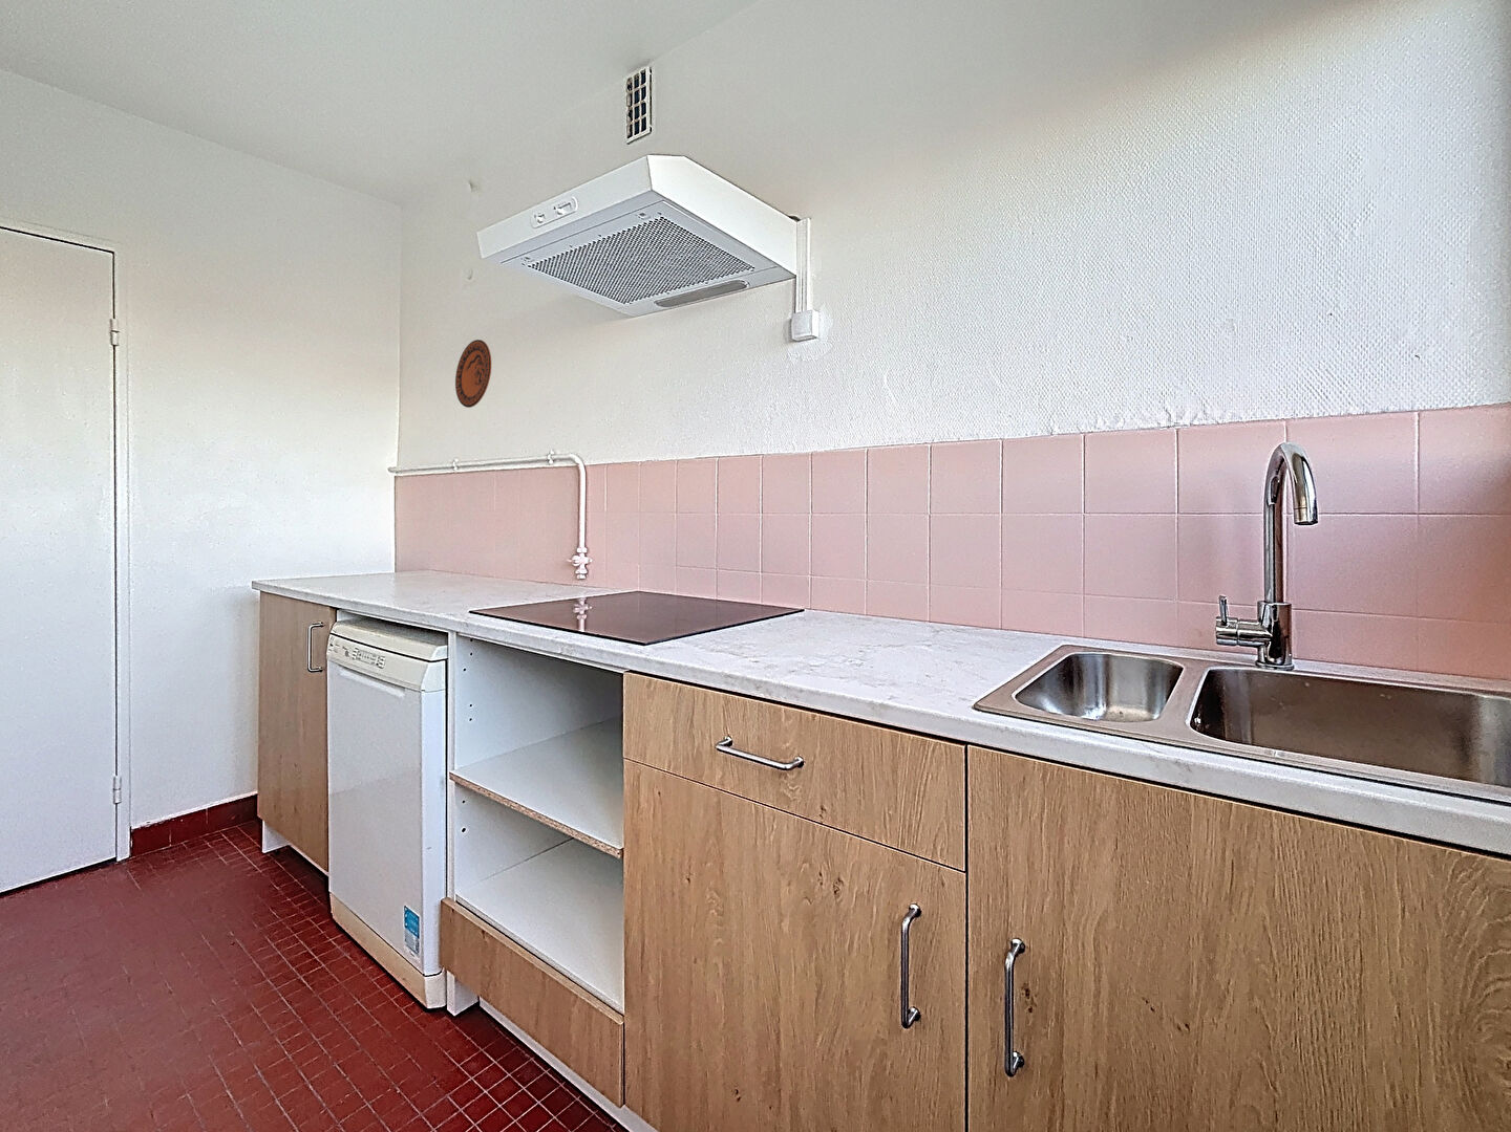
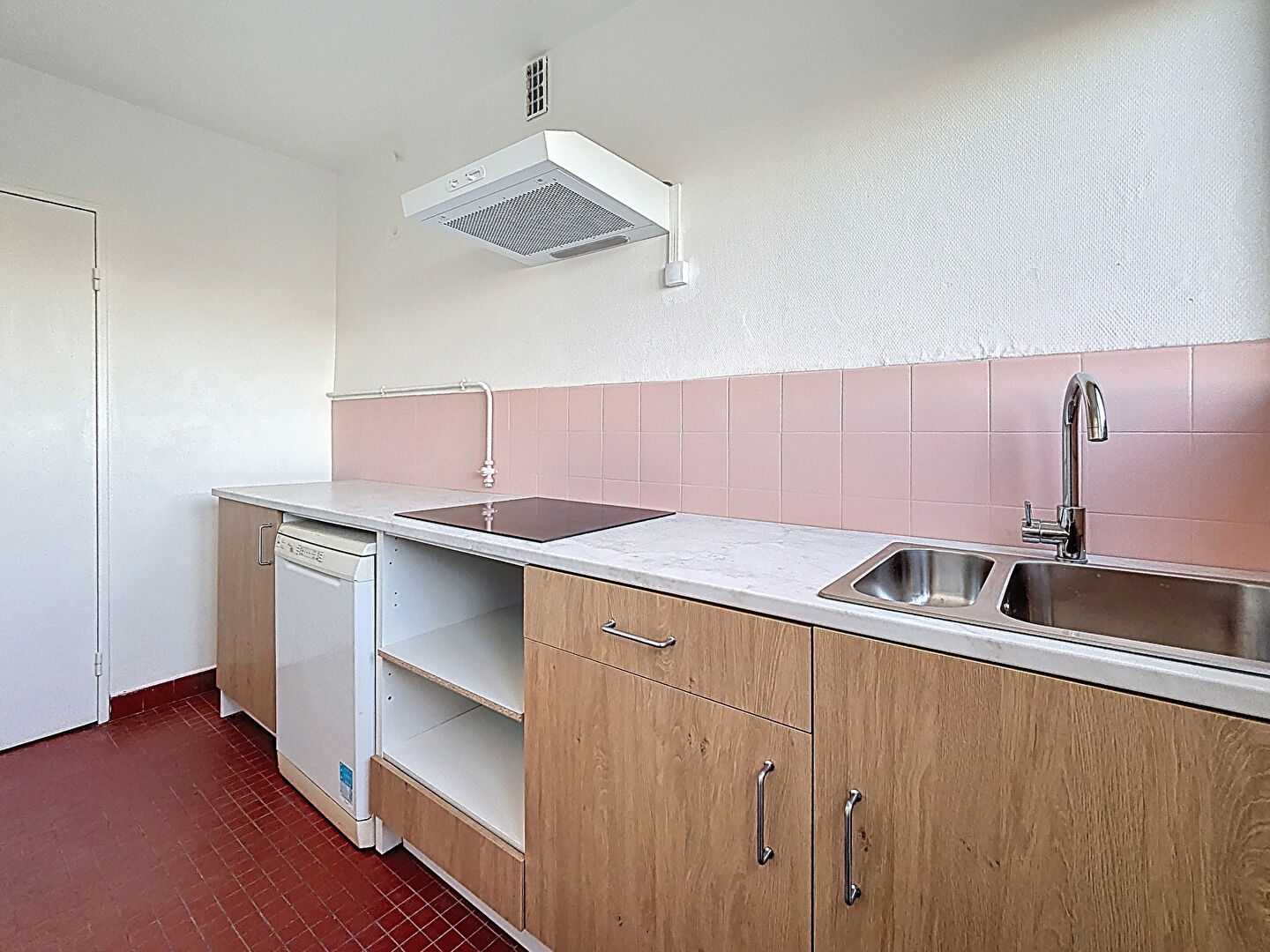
- decorative plate (474, 373)
